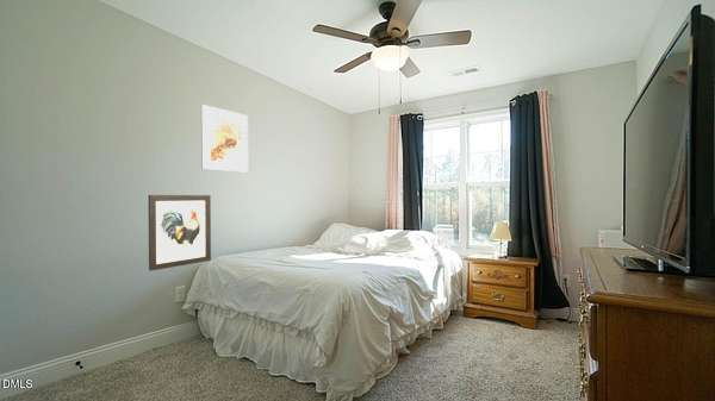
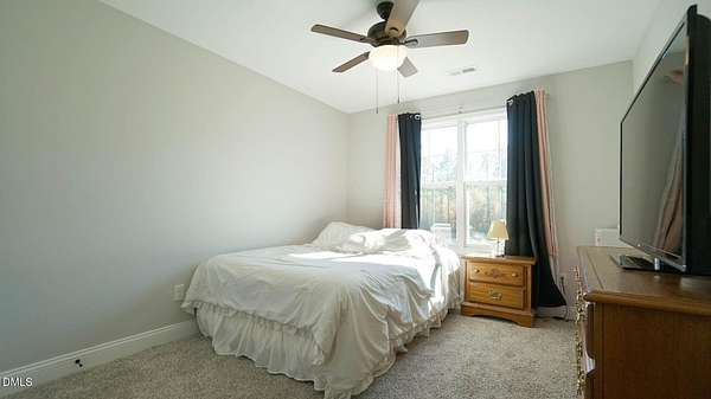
- wall art (181, 230)
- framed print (225, 140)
